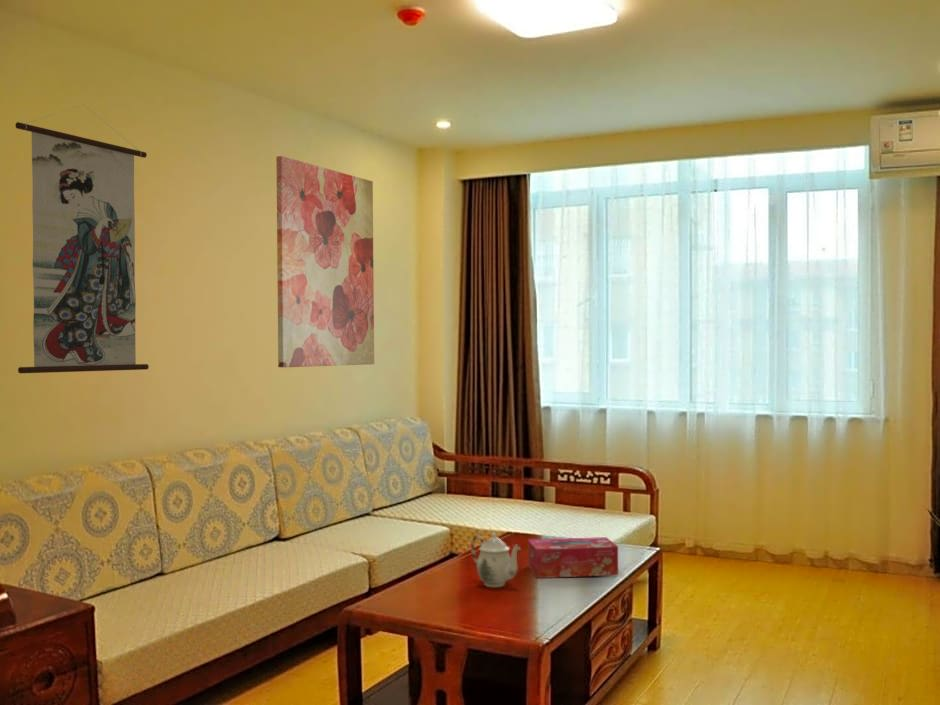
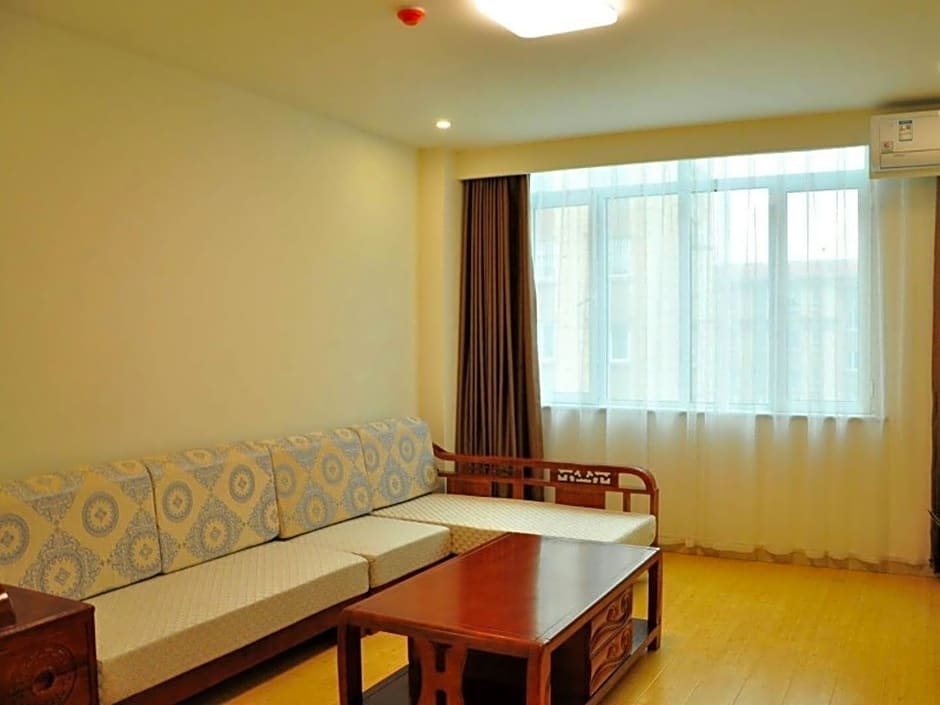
- tissue box (572, 557)
- wall art (328, 267)
- teapot (495, 558)
- wall scroll (86, 237)
